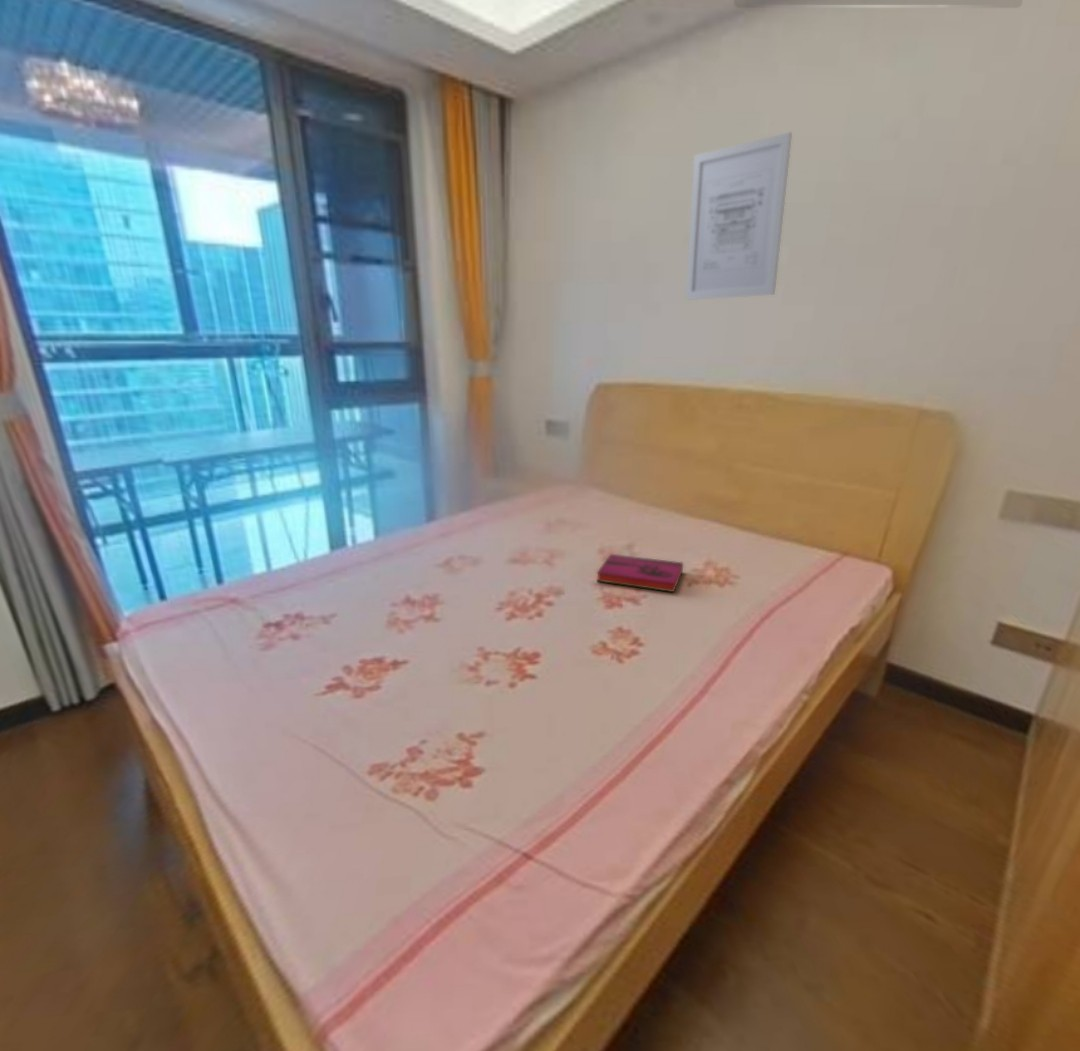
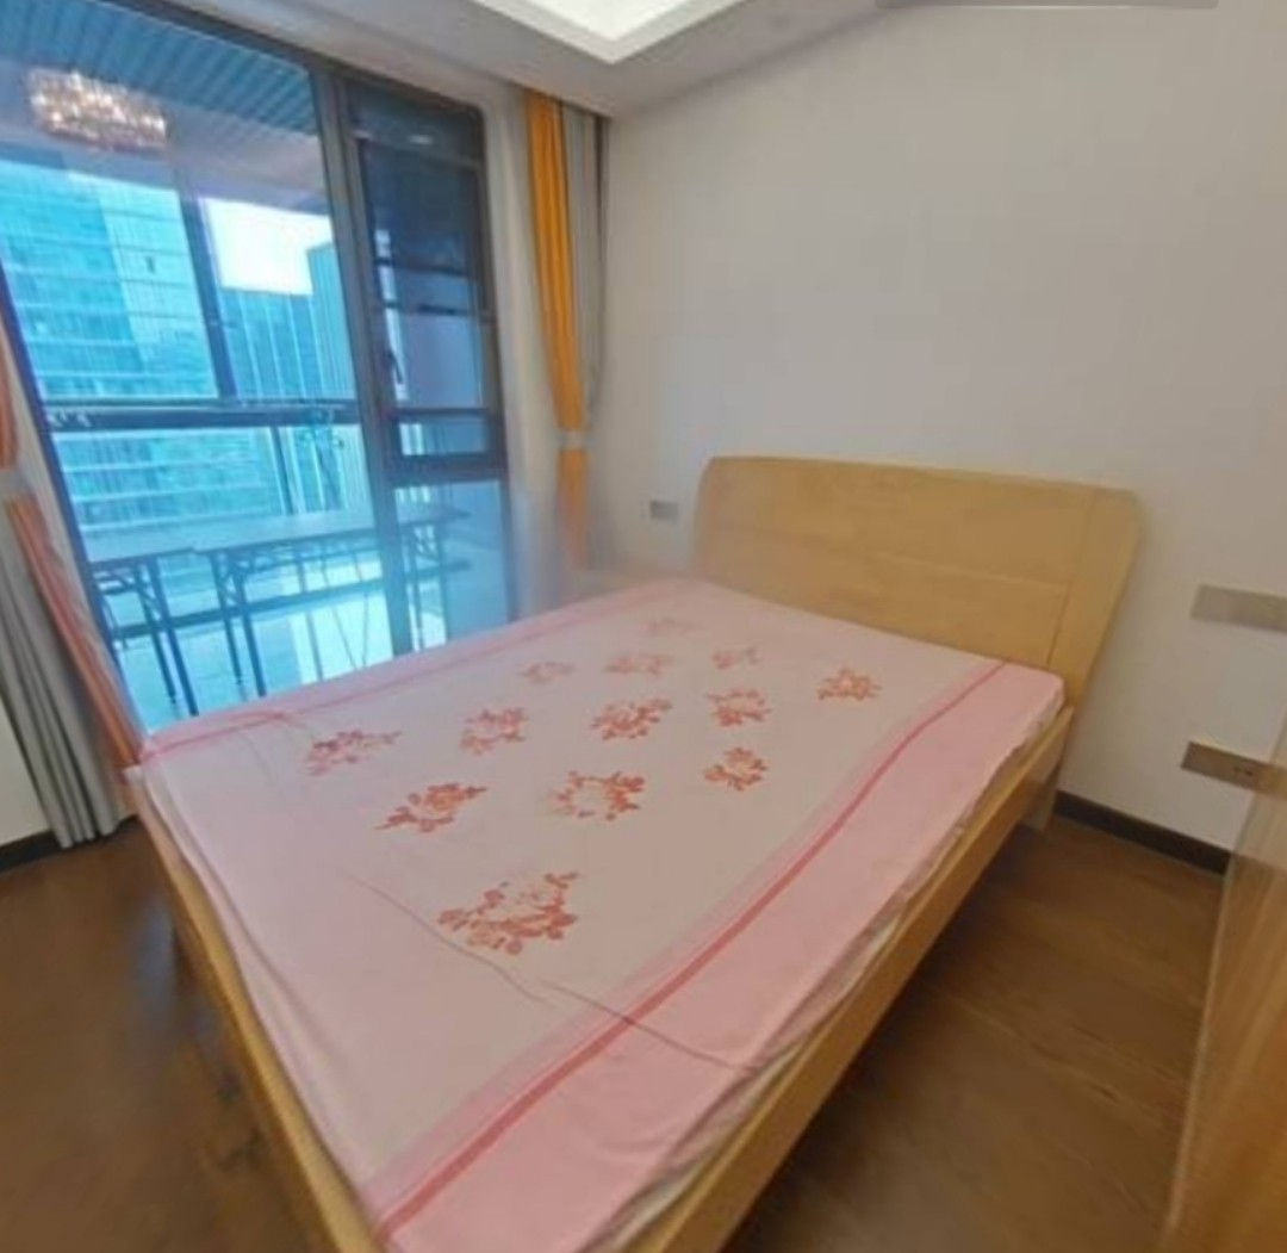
- hardback book (640, 571)
- wall art (733, 223)
